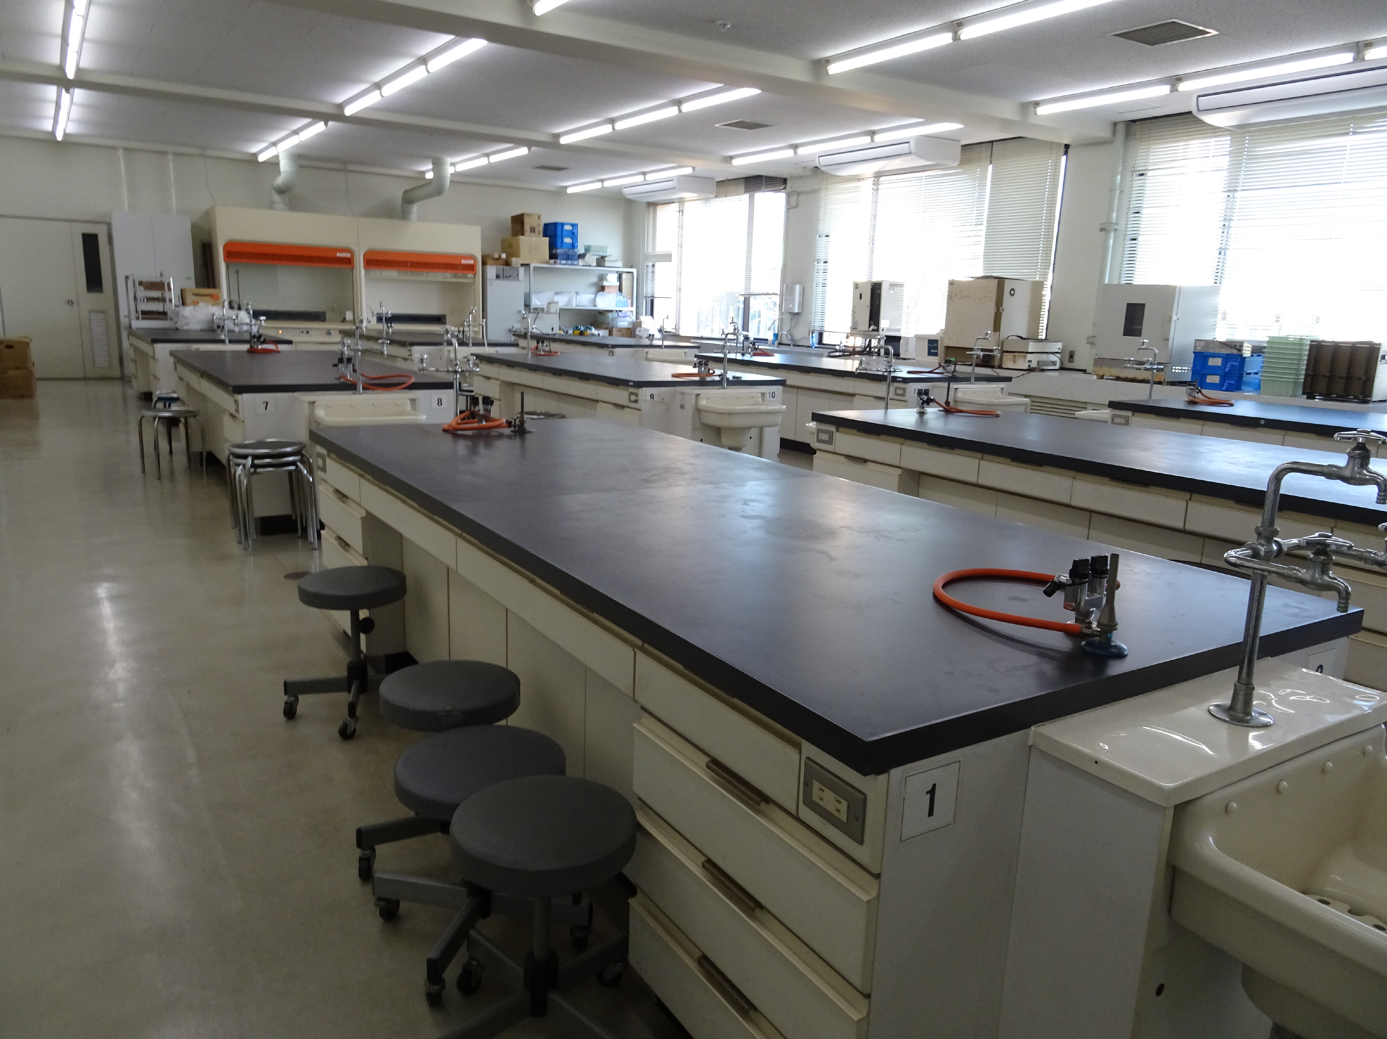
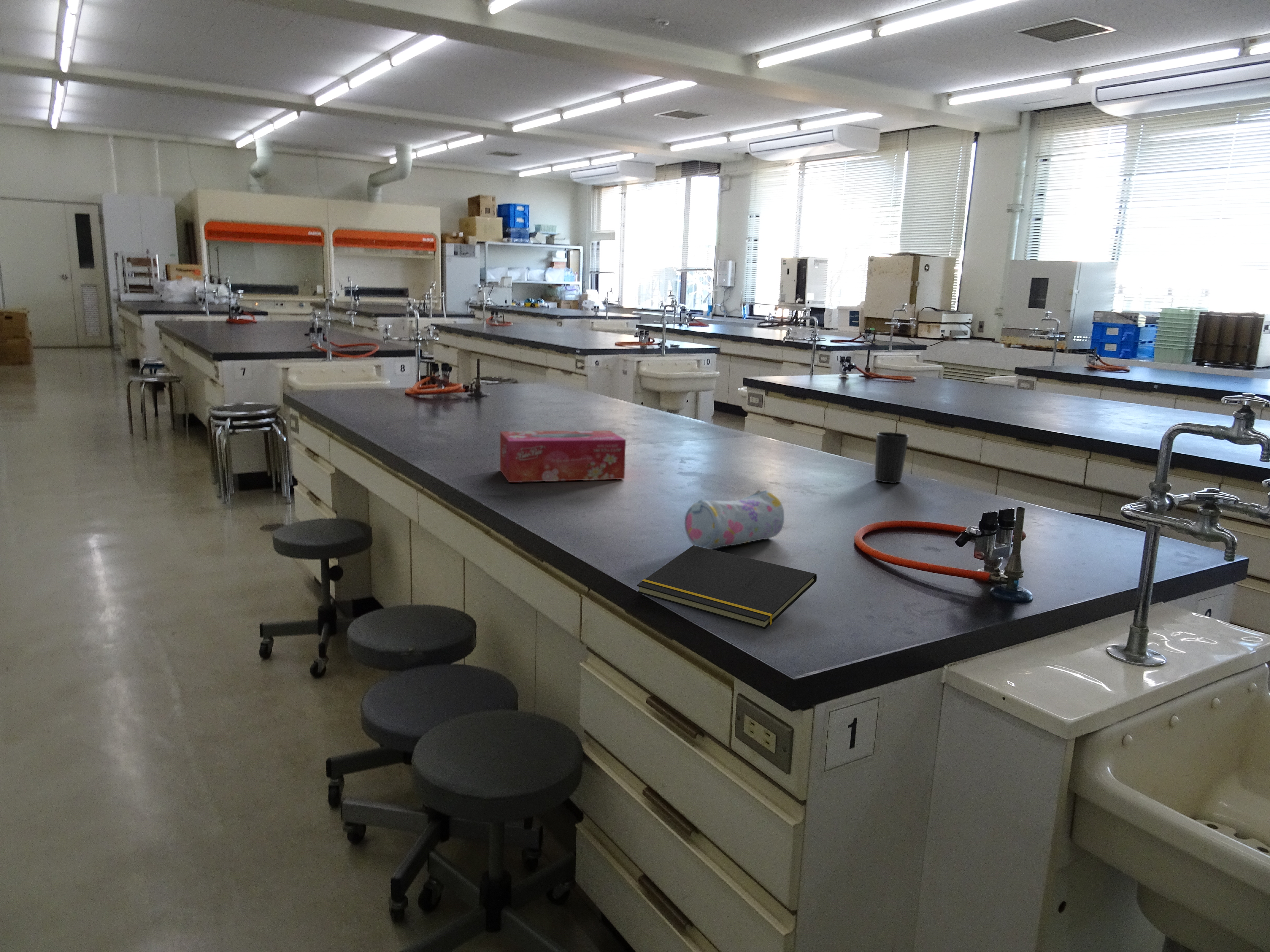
+ notepad (726, 583)
+ tissue box (562, 455)
+ pencil case (736, 519)
+ cup (890, 457)
